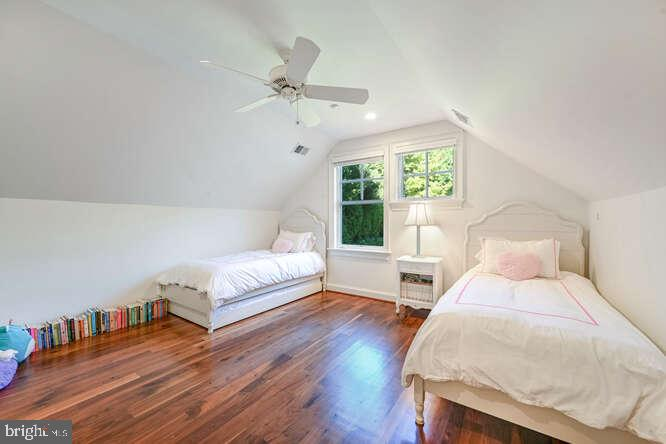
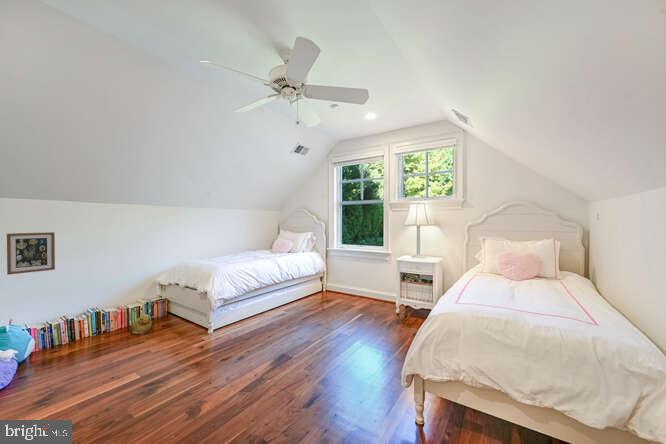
+ wall art (31, 252)
+ rubber duck (140, 321)
